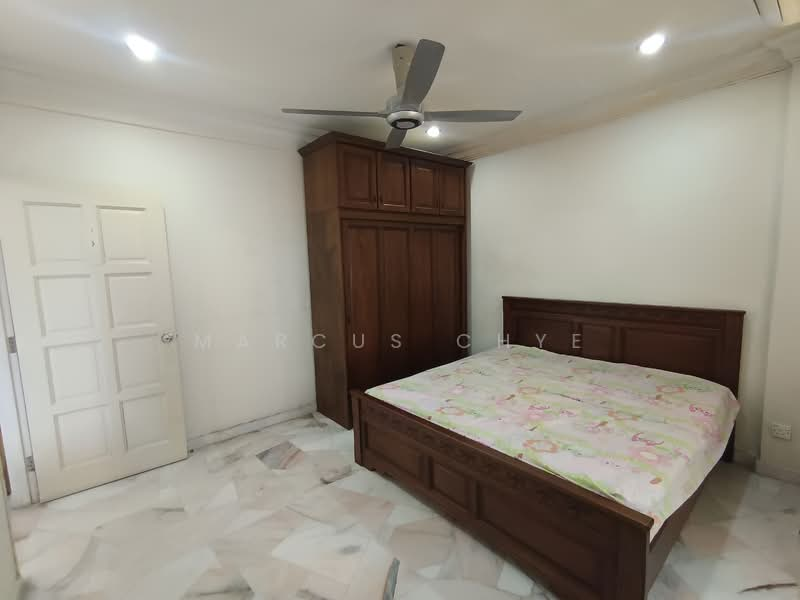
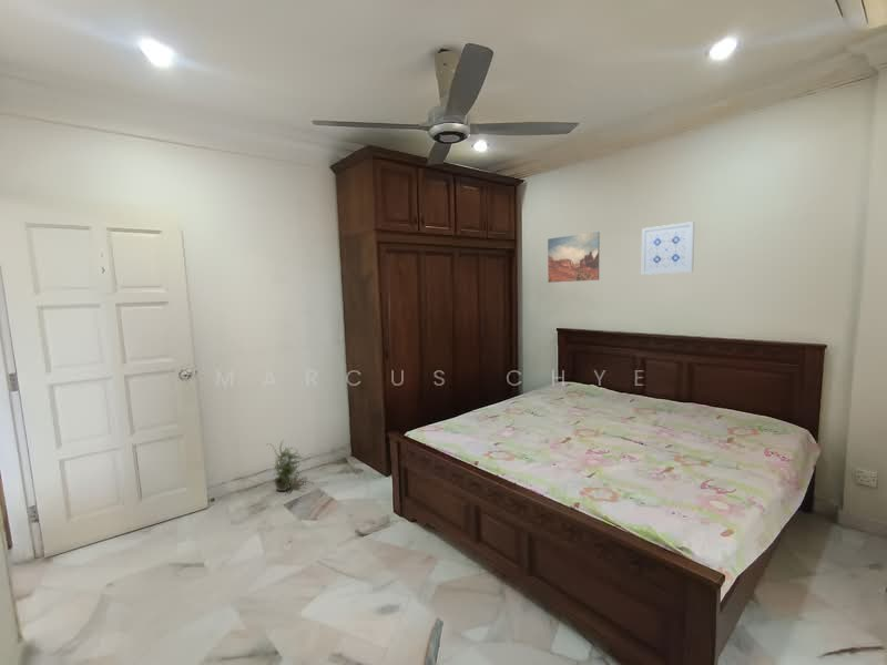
+ wall art (666, 249)
+ wall art (572, 258)
+ potted plant (285, 464)
